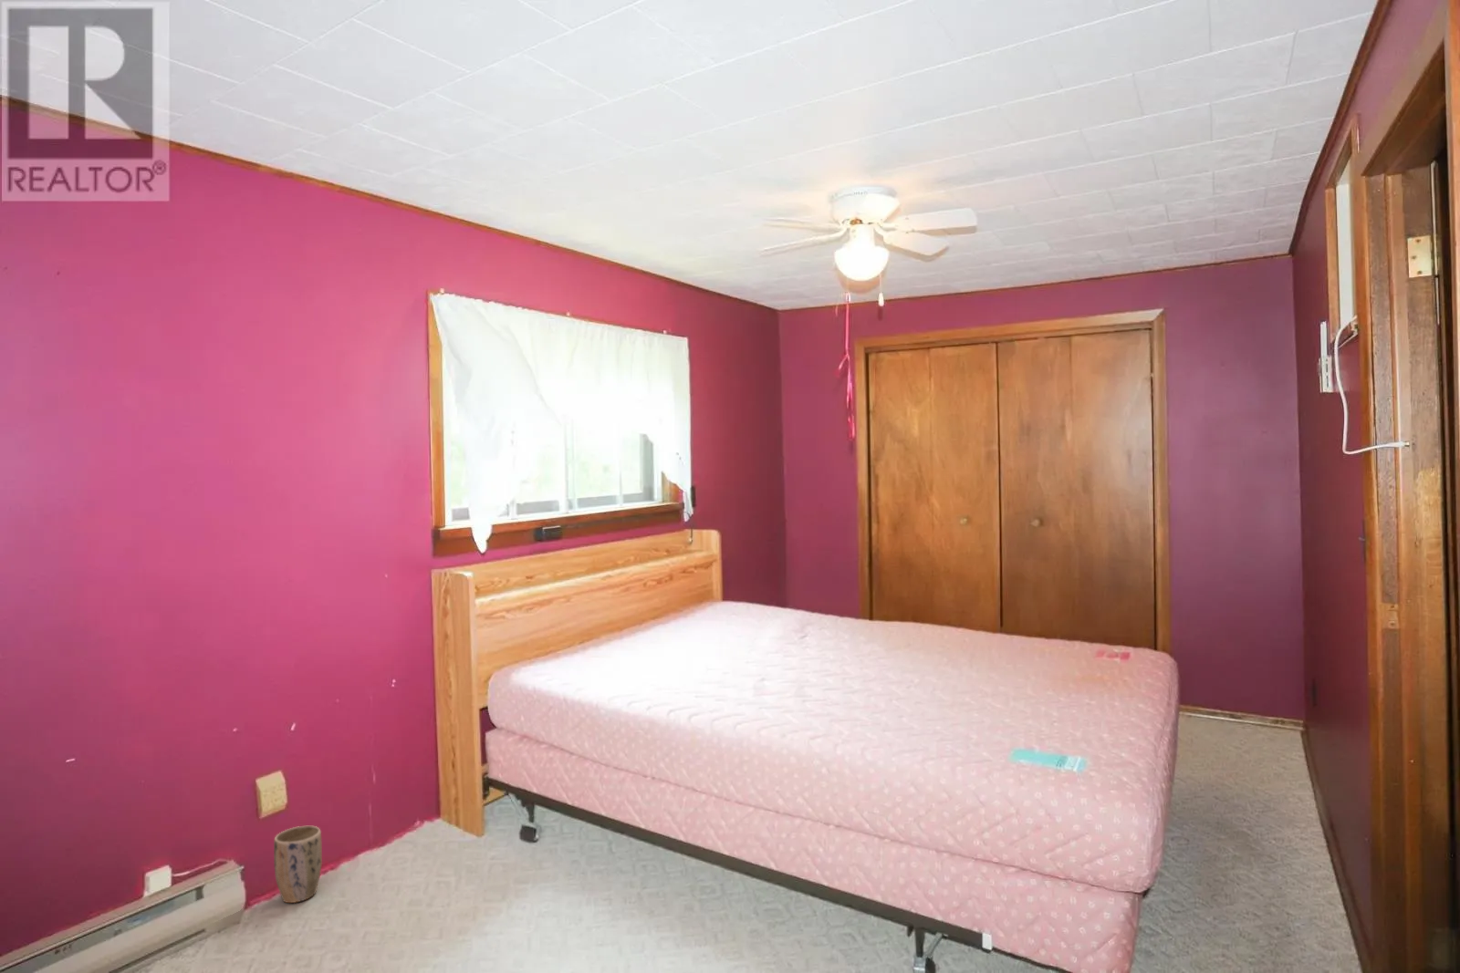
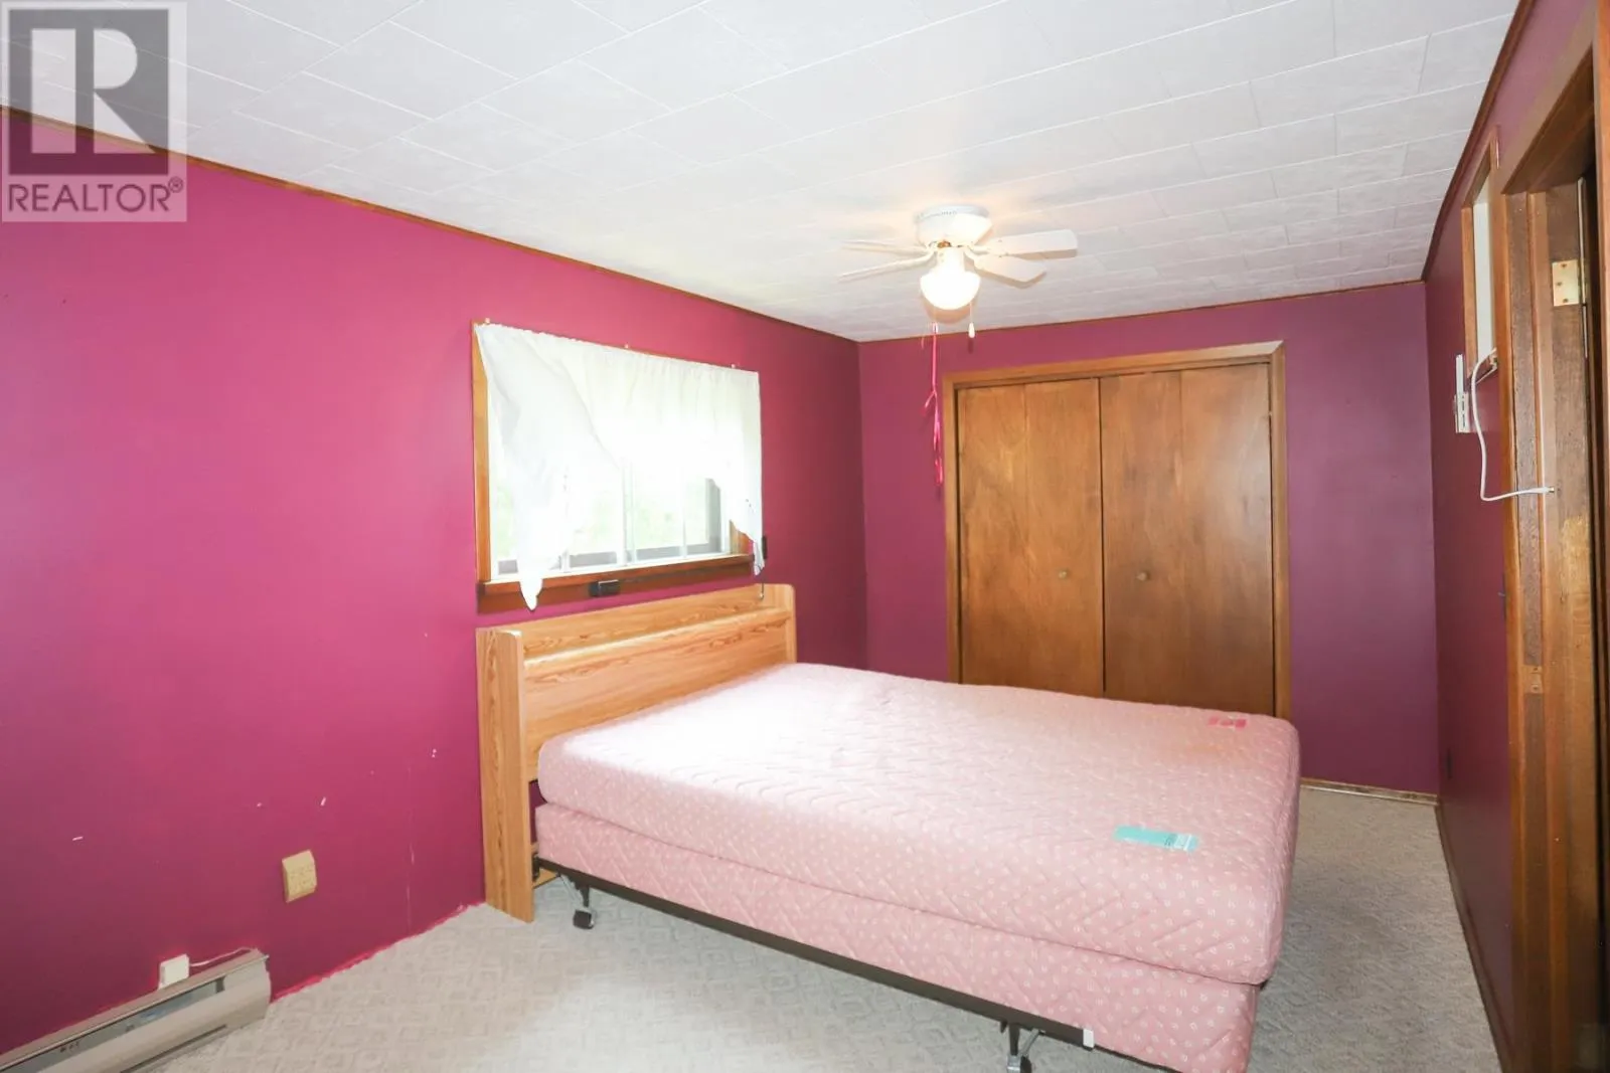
- plant pot (299, 864)
